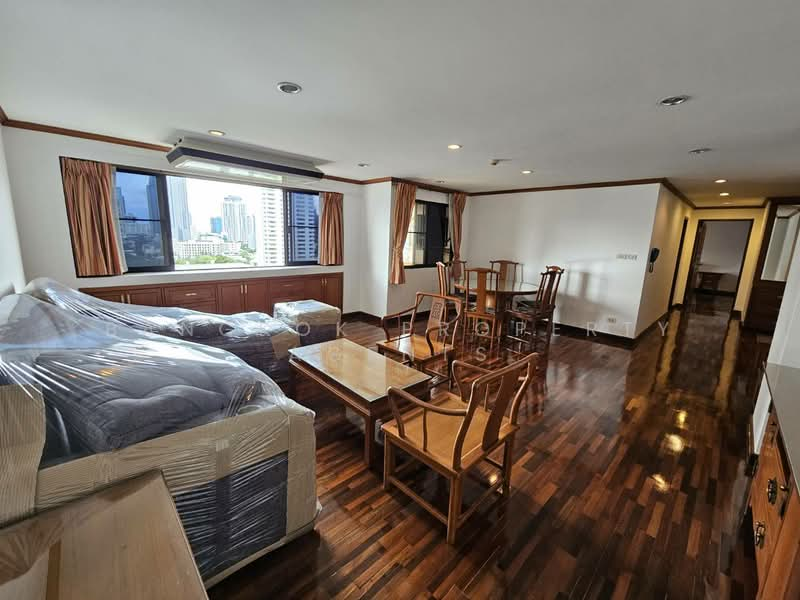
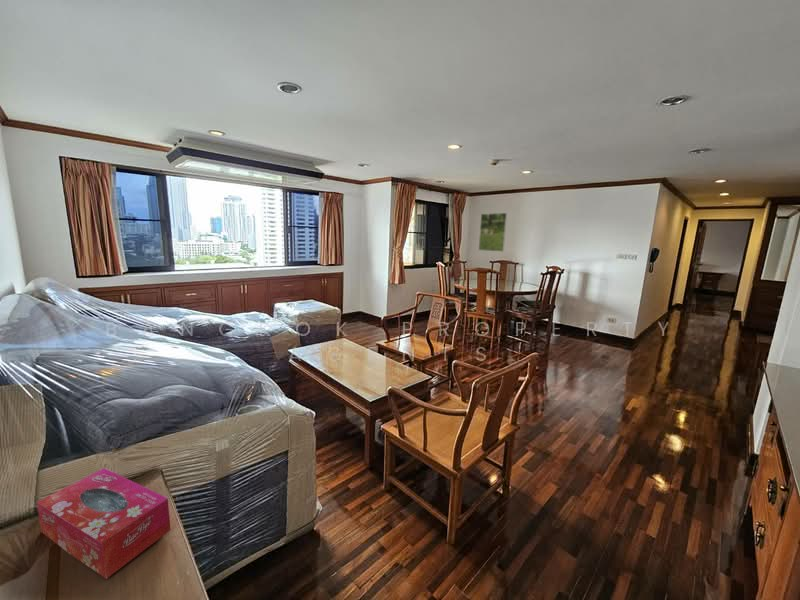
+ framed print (492, 232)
+ tissue box (105, 516)
